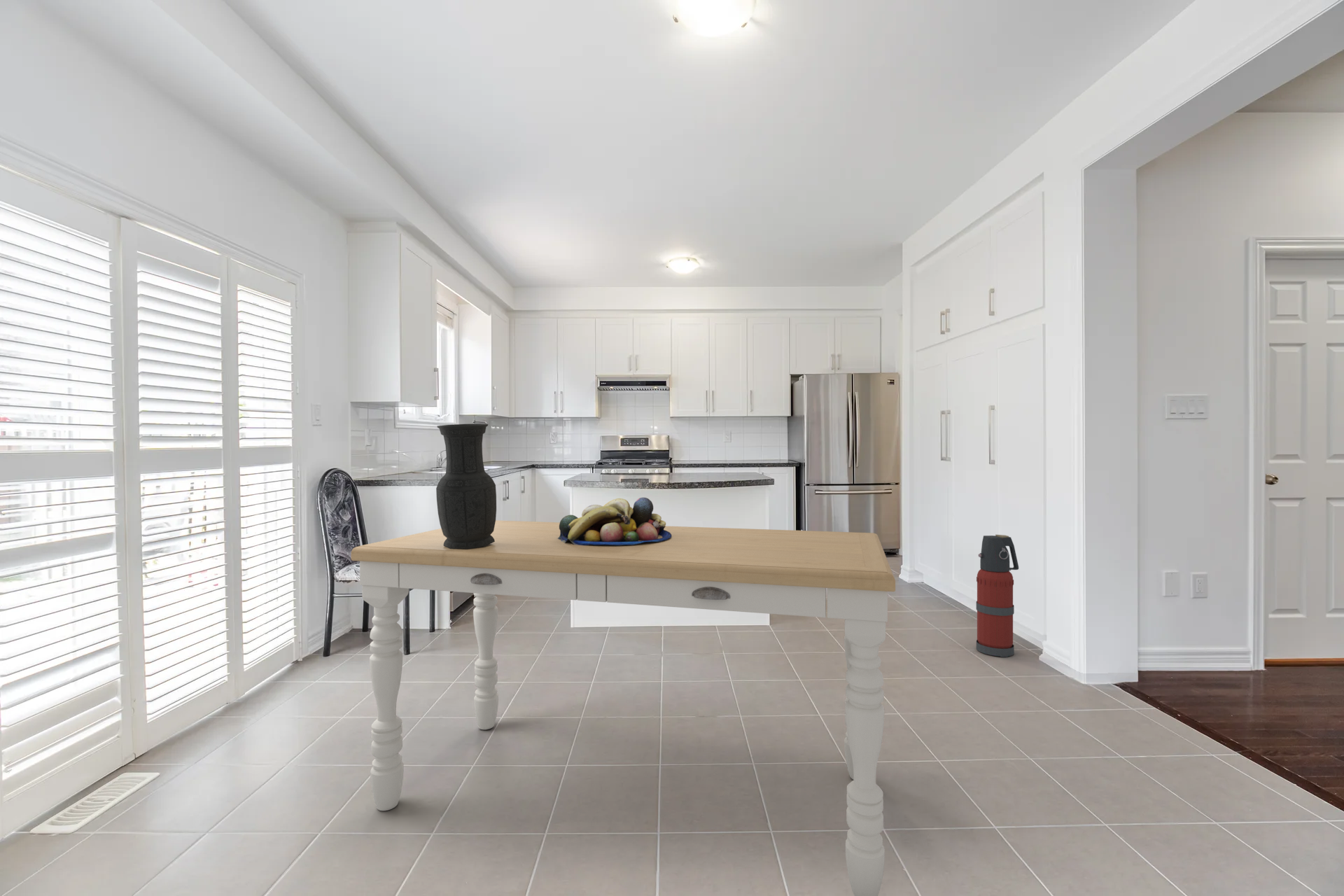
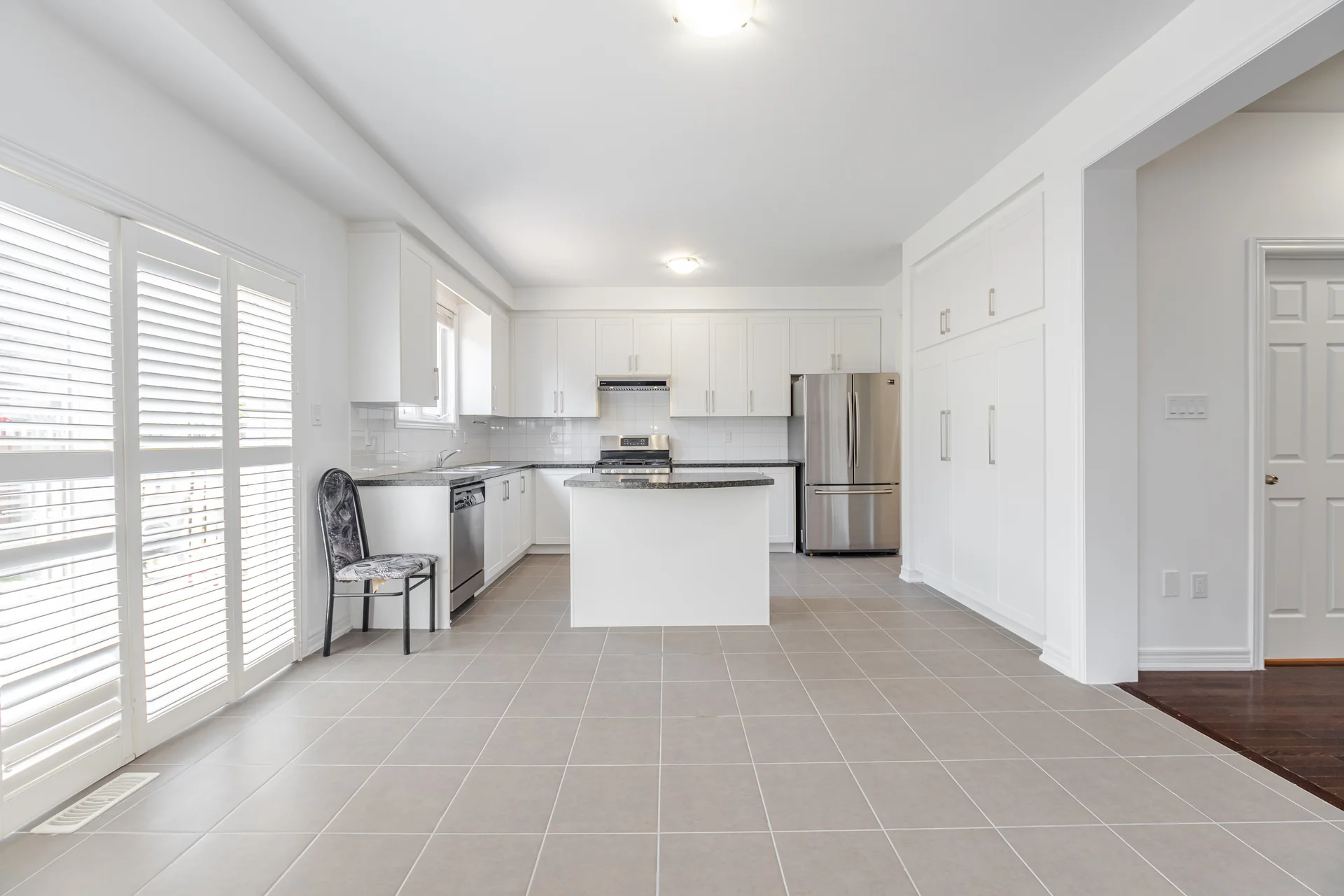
- vase (468, 485)
- fruit bowl (616, 517)
- dining table (637, 604)
- fire extinguisher (997, 593)
